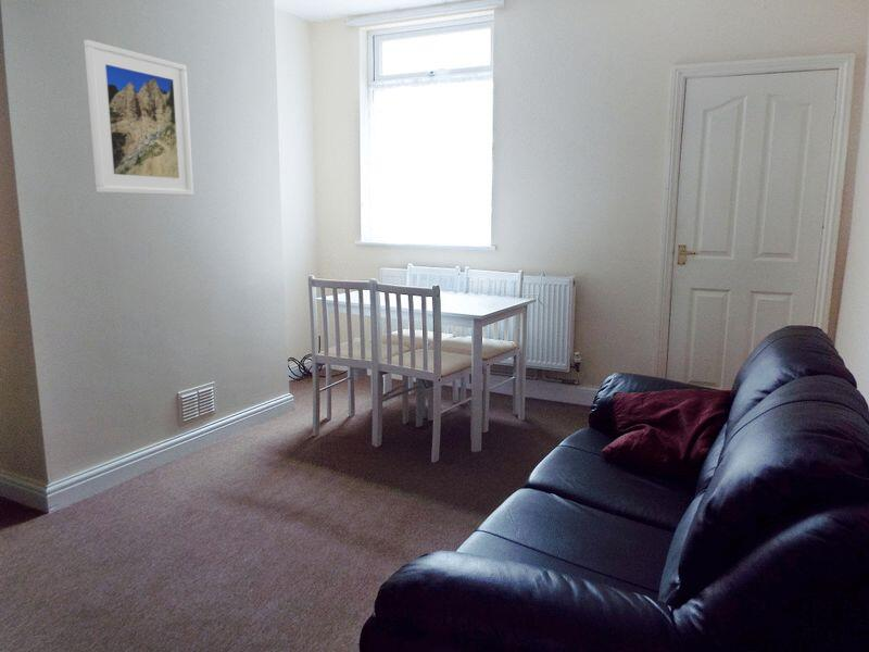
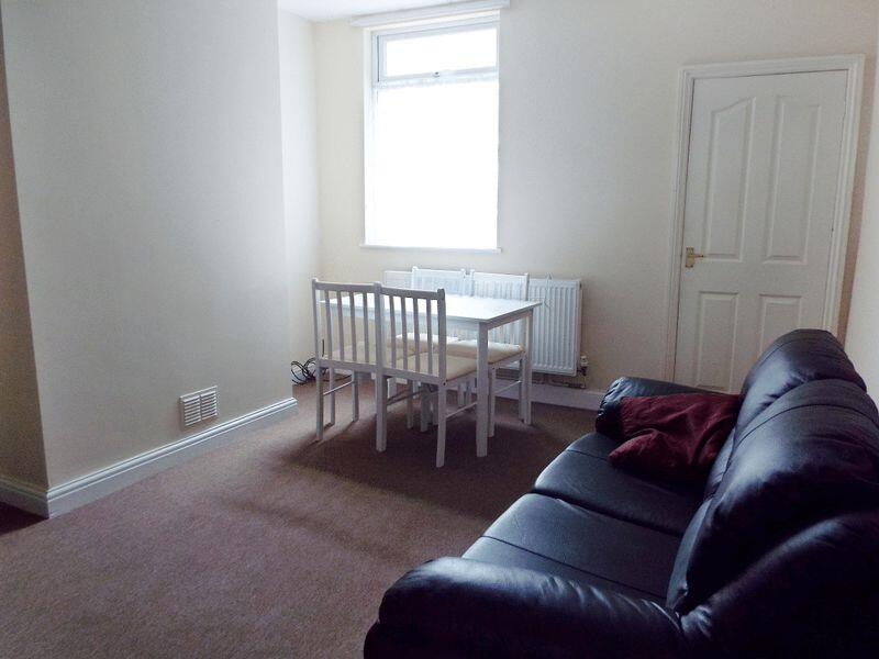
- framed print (143, 125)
